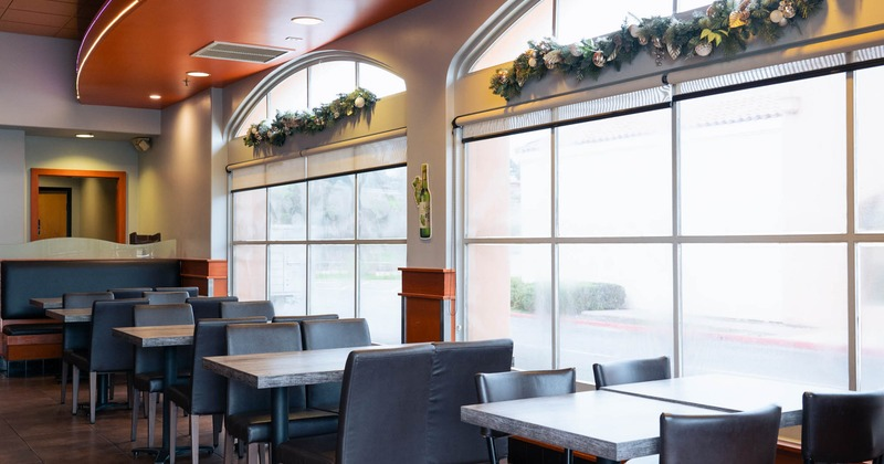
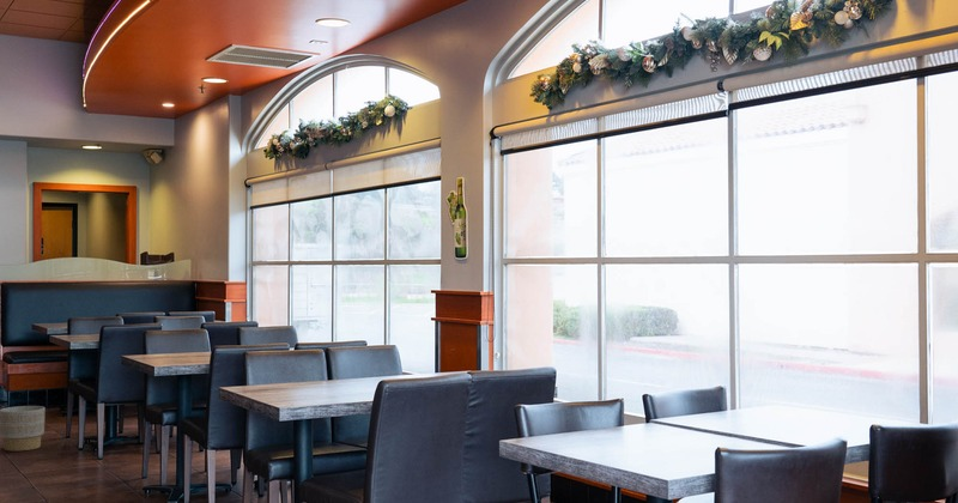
+ planter (22, 428)
